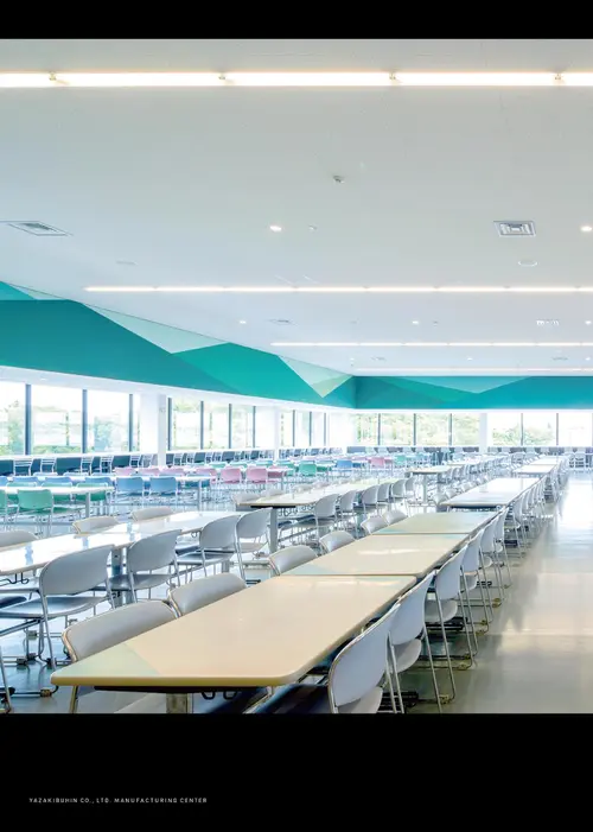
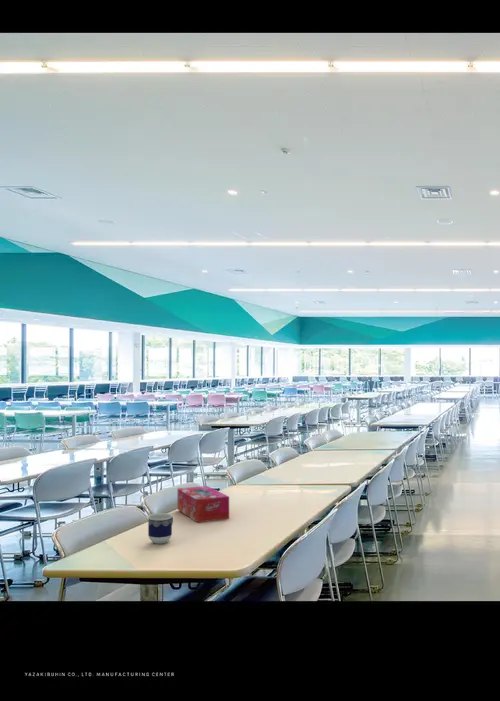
+ cup (162, 528)
+ tissue box (202, 503)
